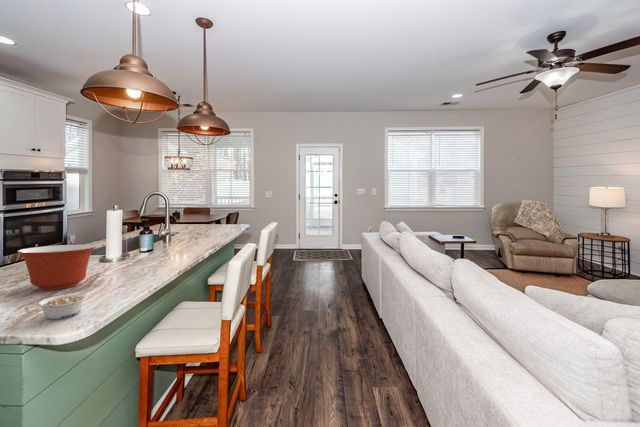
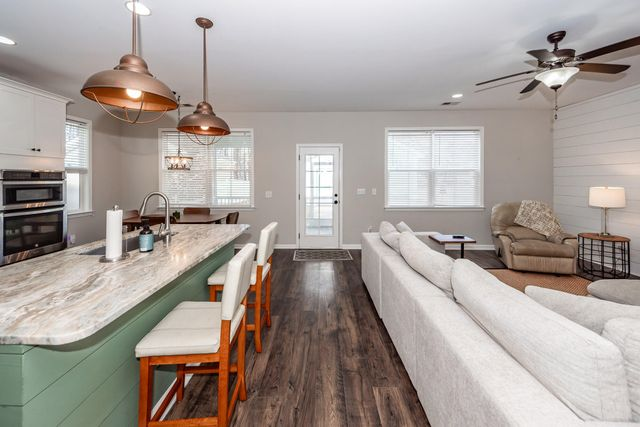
- legume (63, 305)
- mixing bowl (59, 267)
